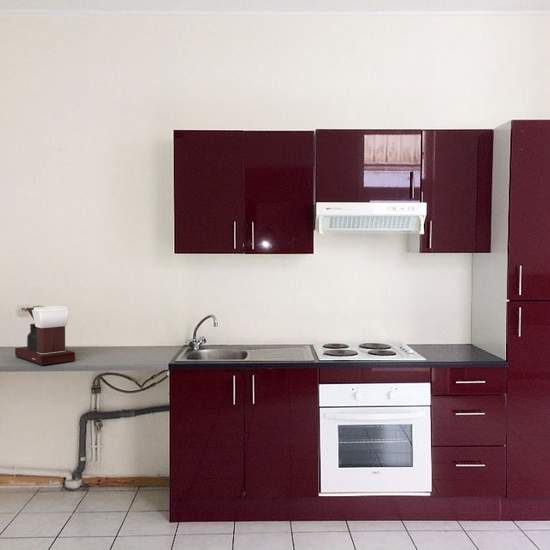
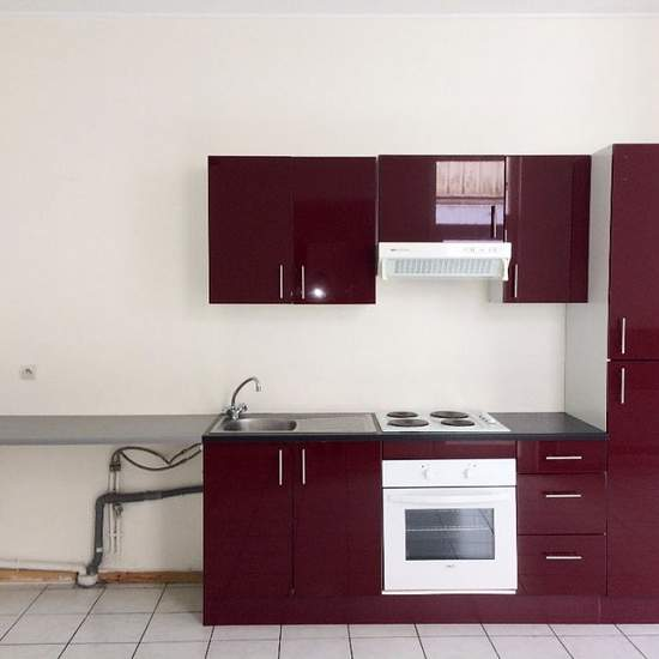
- coffee maker (44, 332)
